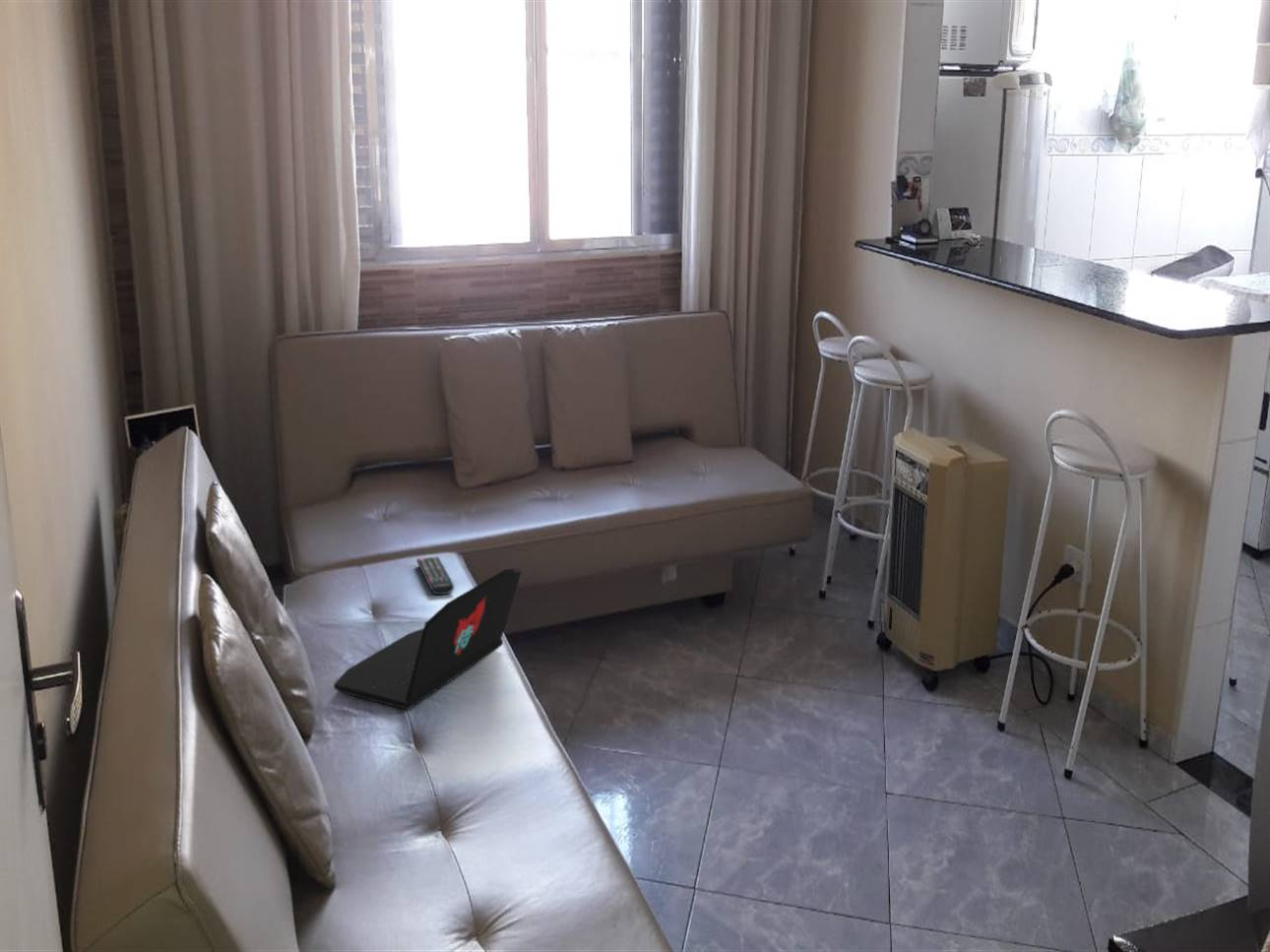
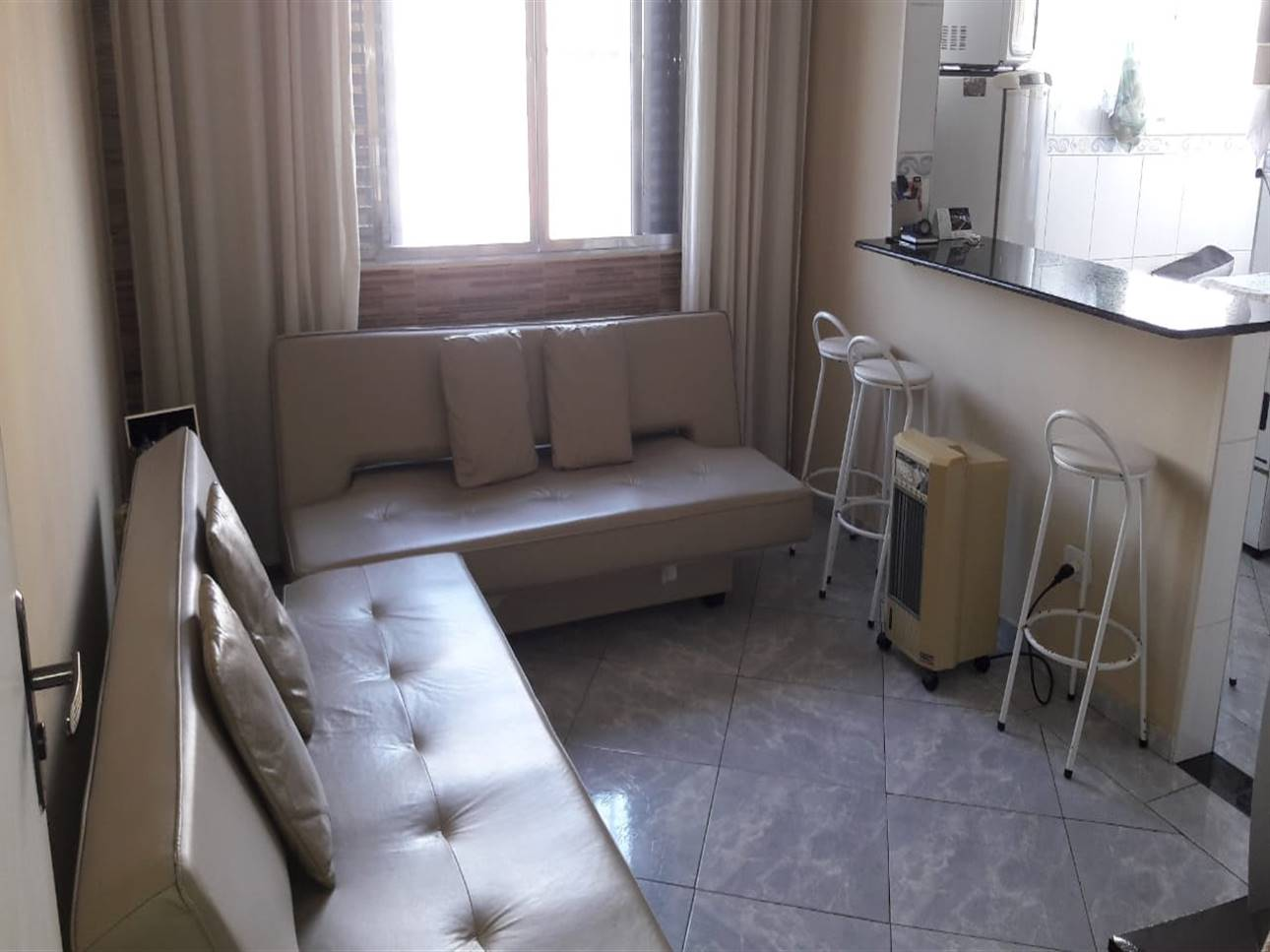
- remote control (434, 574)
- laptop (427, 624)
